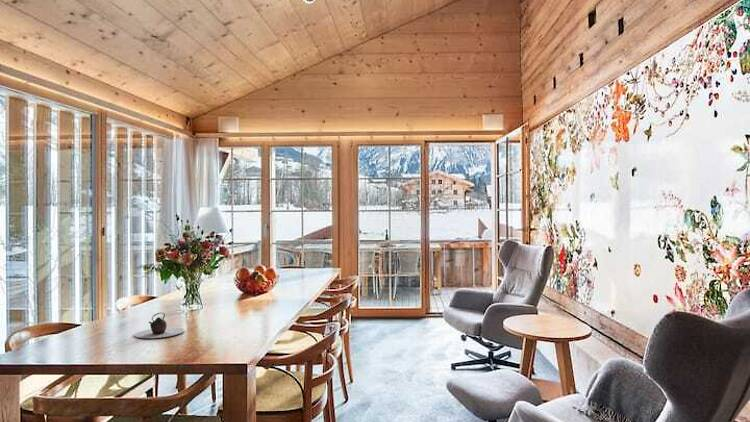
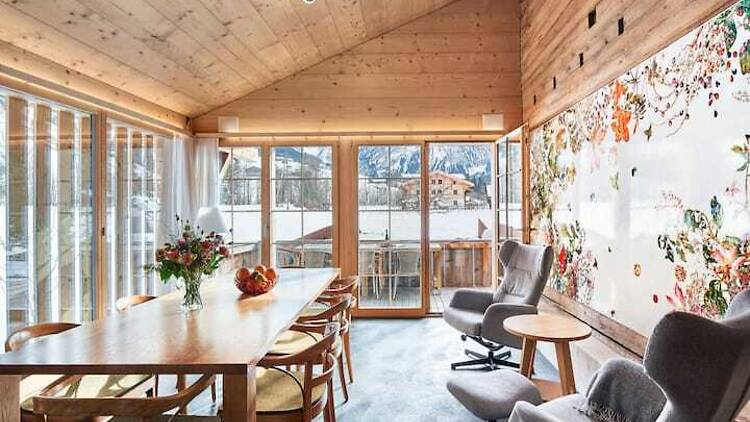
- teapot (159, 322)
